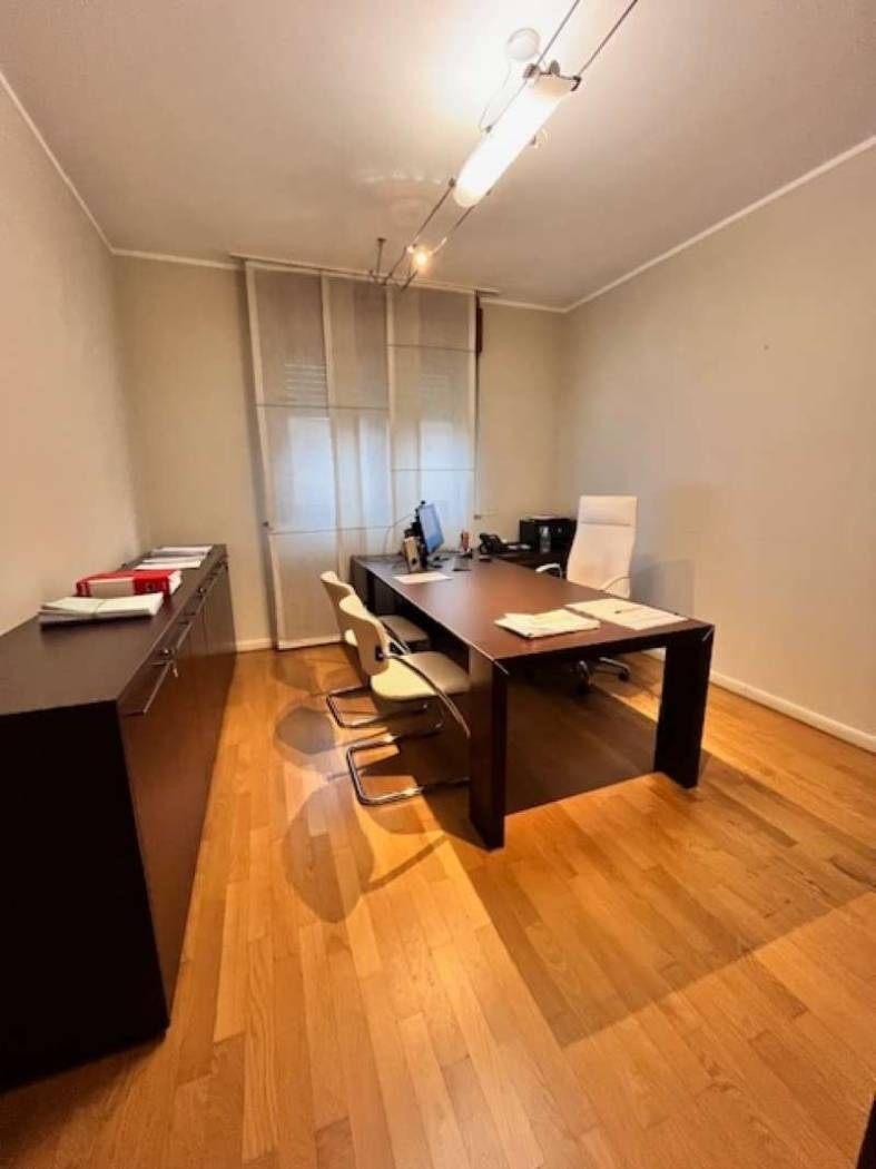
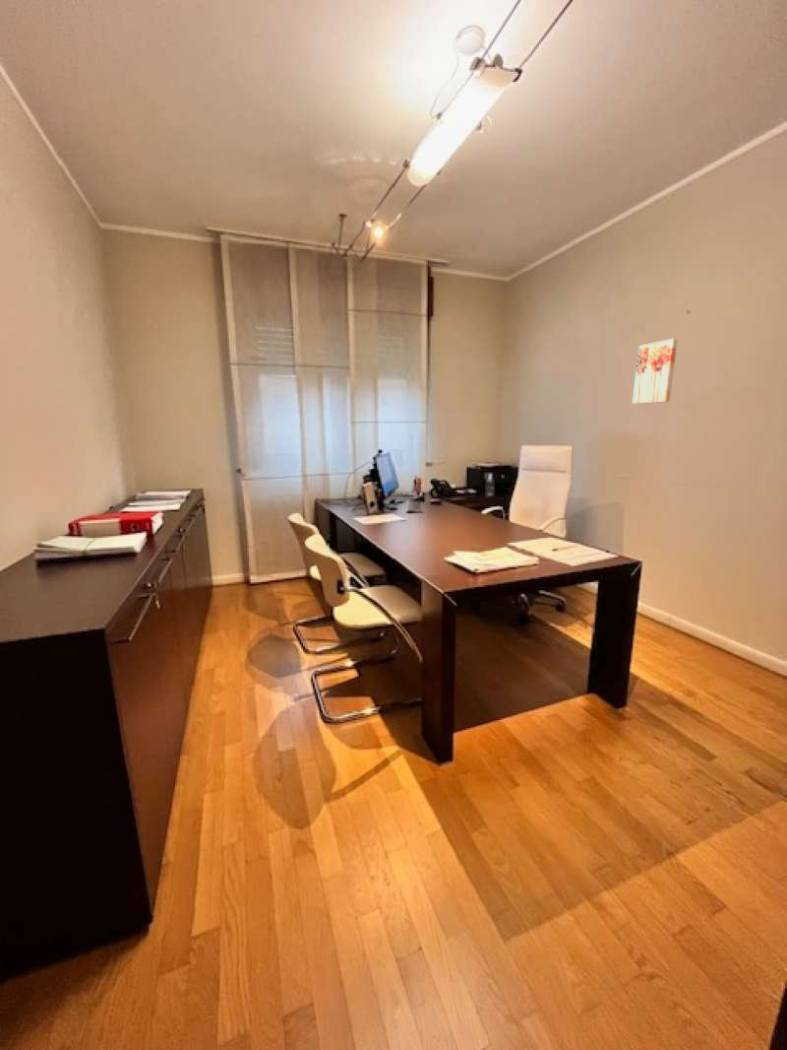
+ wall art (653, 373)
